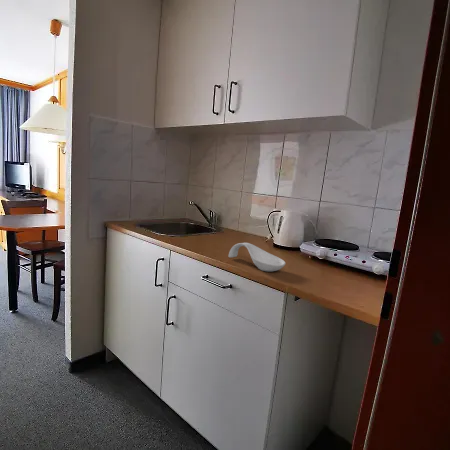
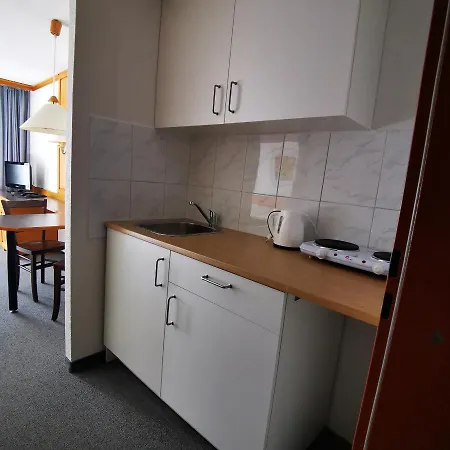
- spoon rest (255, 255)
